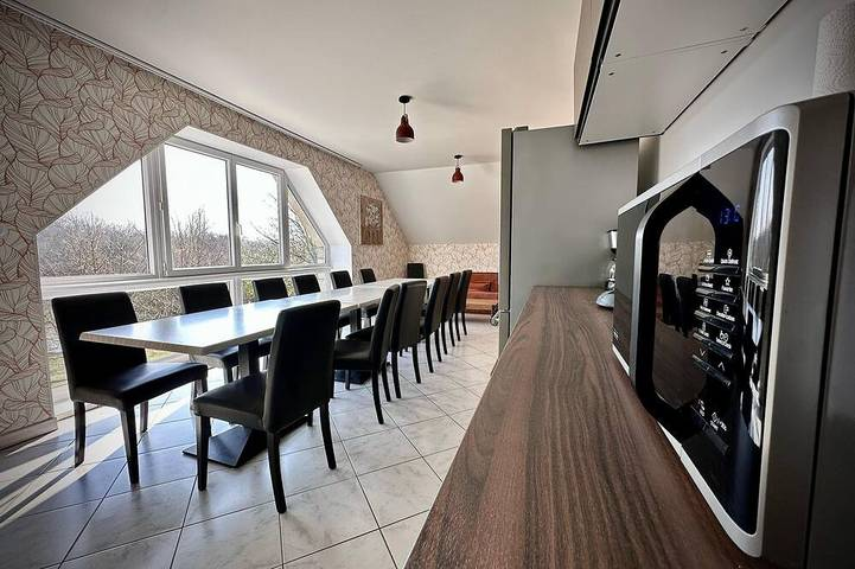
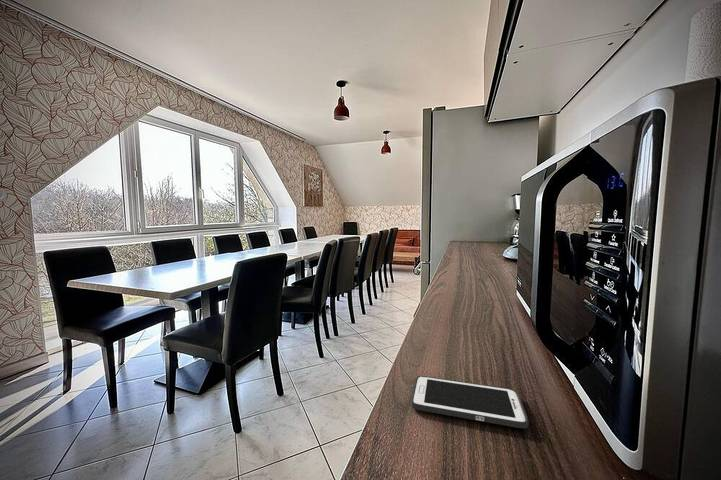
+ cell phone (465, 399)
